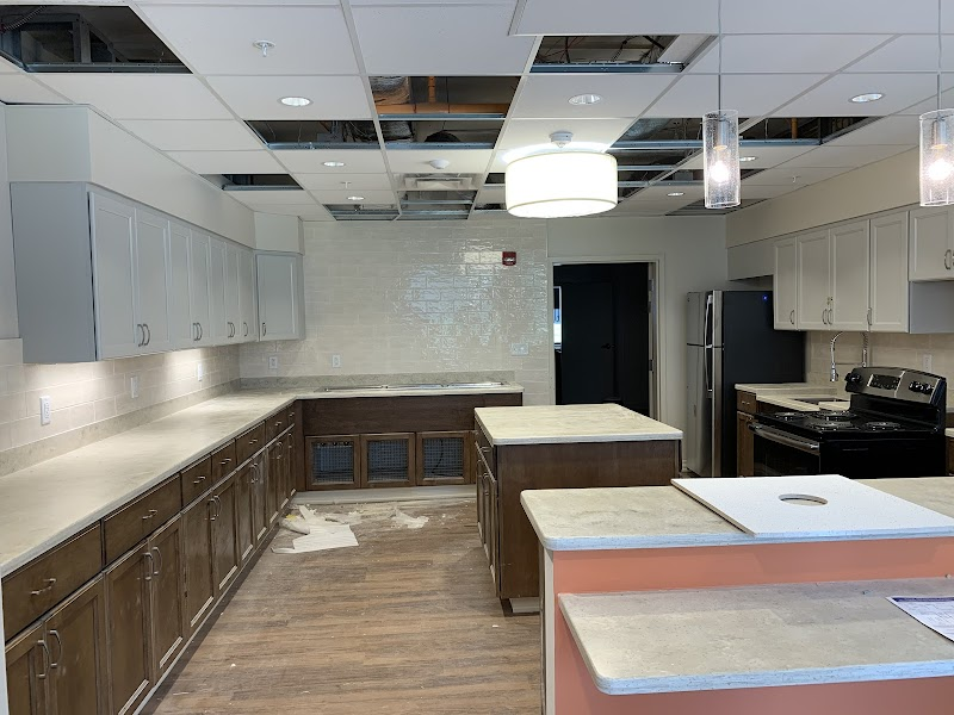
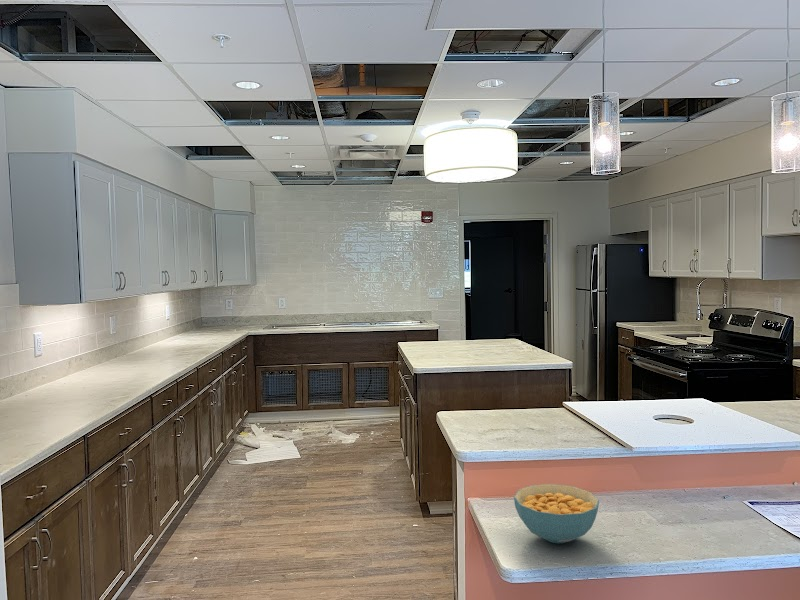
+ cereal bowl (556, 518)
